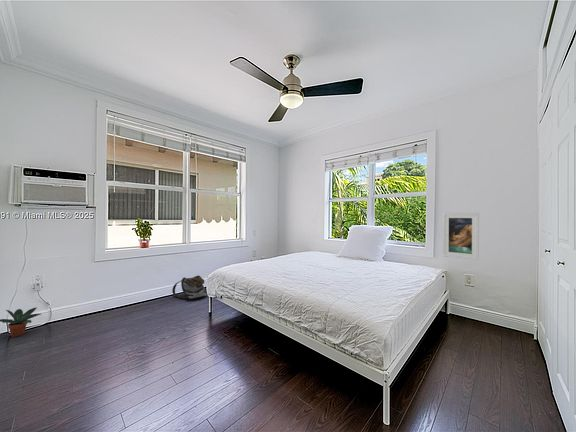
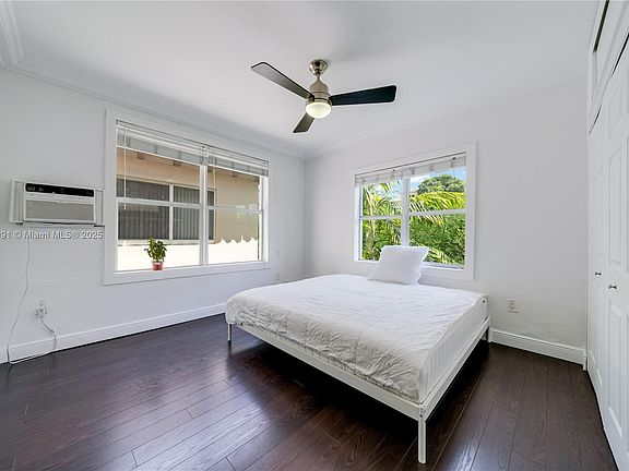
- potted plant (18, 321)
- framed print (460, 235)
- backpack (192, 286)
